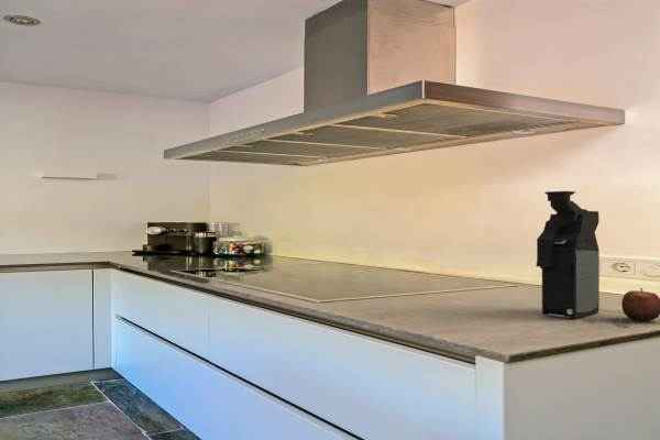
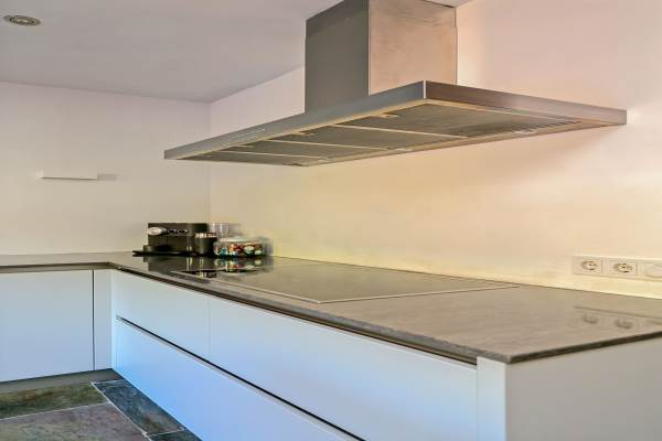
- coffee maker (569, 253)
- apple (641, 304)
